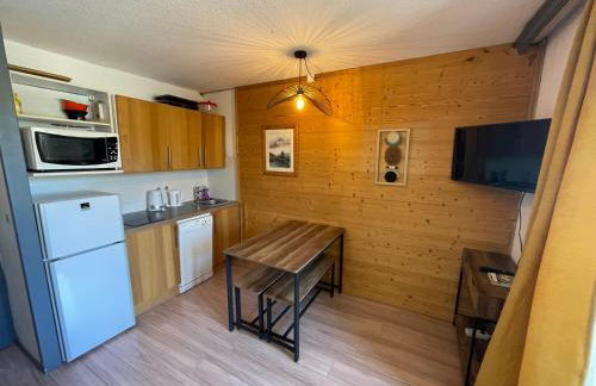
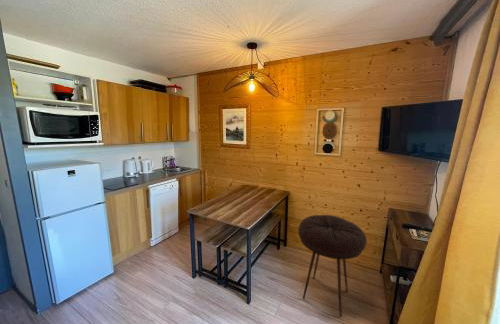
+ stool (328, 257)
